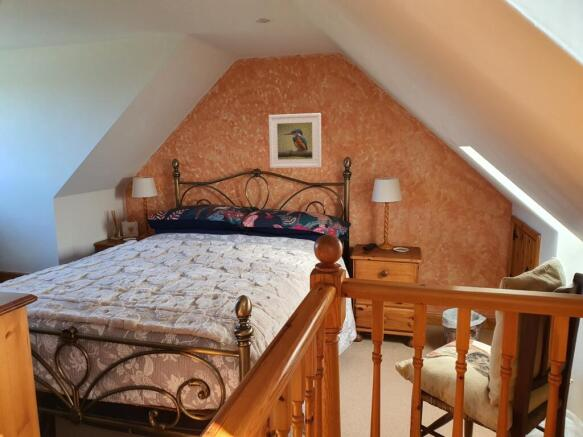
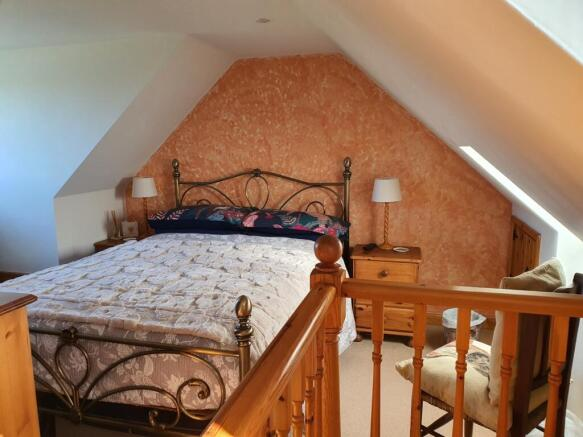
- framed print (294, 141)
